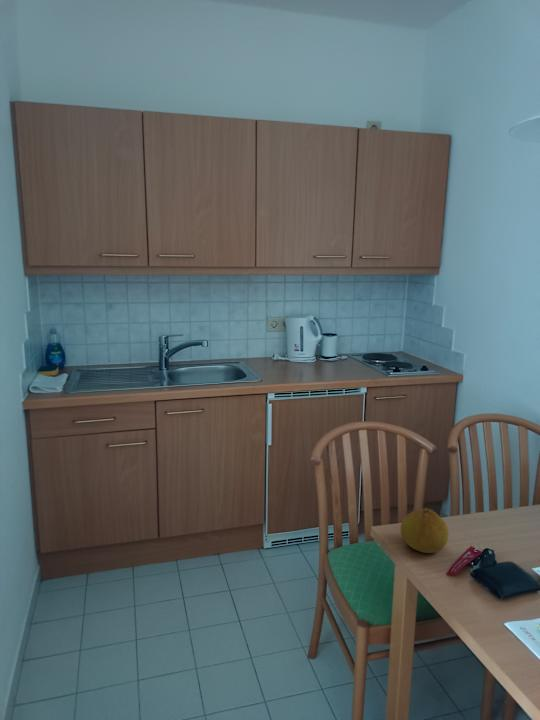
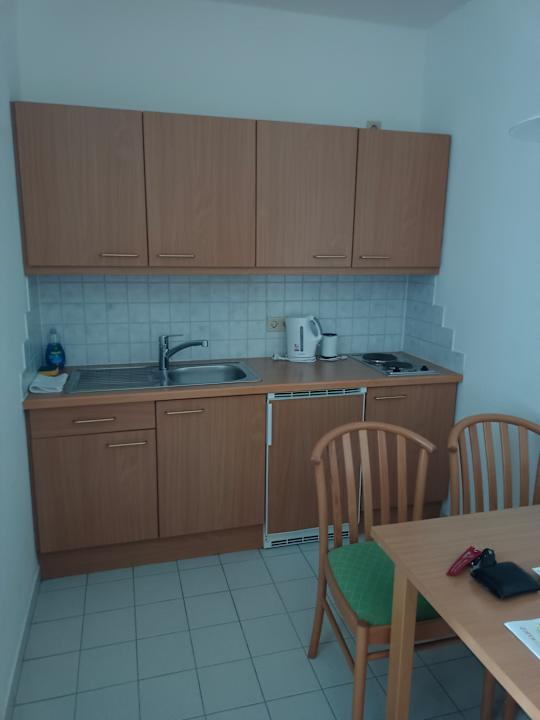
- fruit (425, 528)
